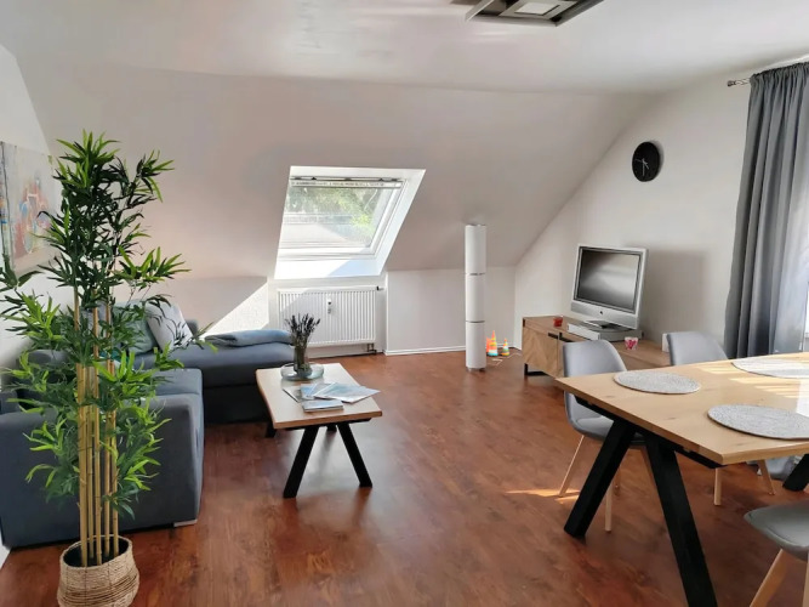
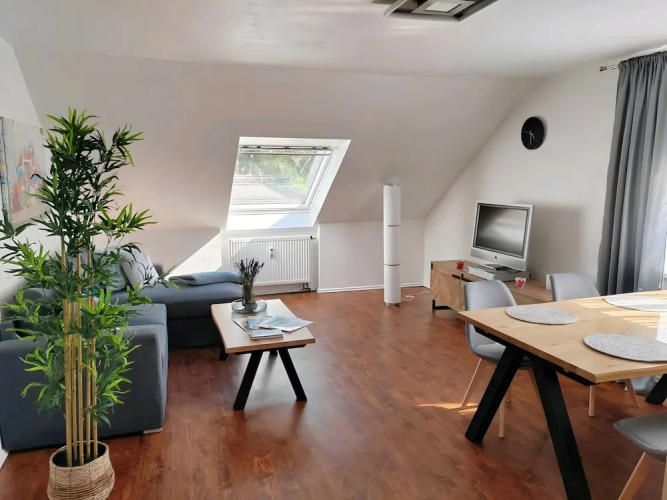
- stacking toy (492, 340)
